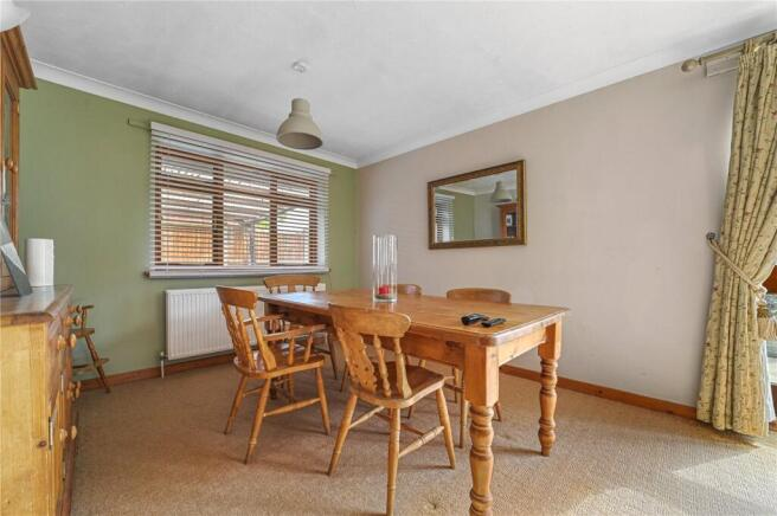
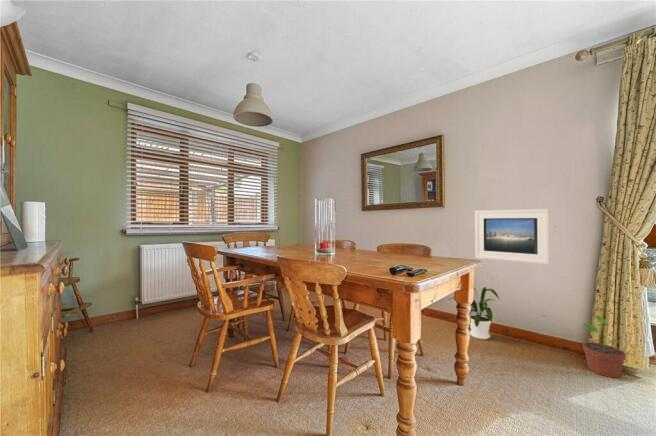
+ potted plant (603, 345)
+ house plant (476, 308)
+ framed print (509, 235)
